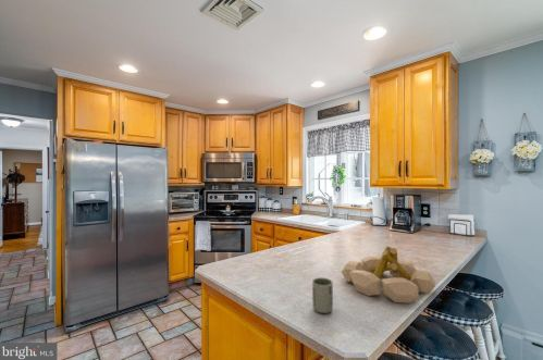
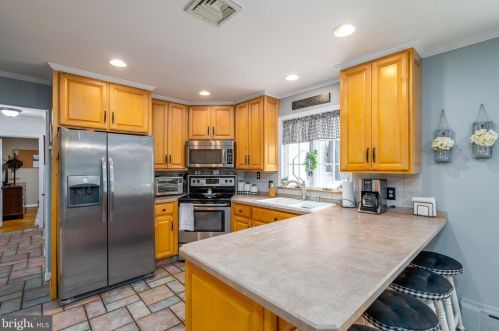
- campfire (385, 264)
- cup (322, 295)
